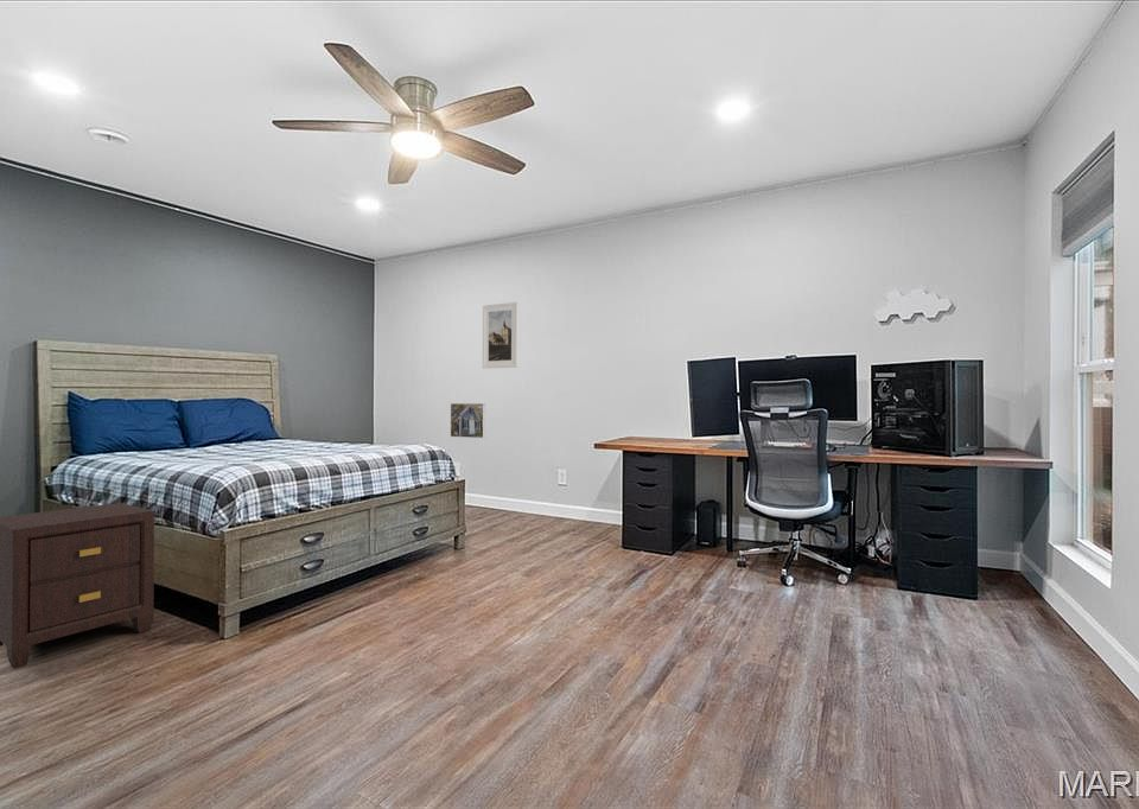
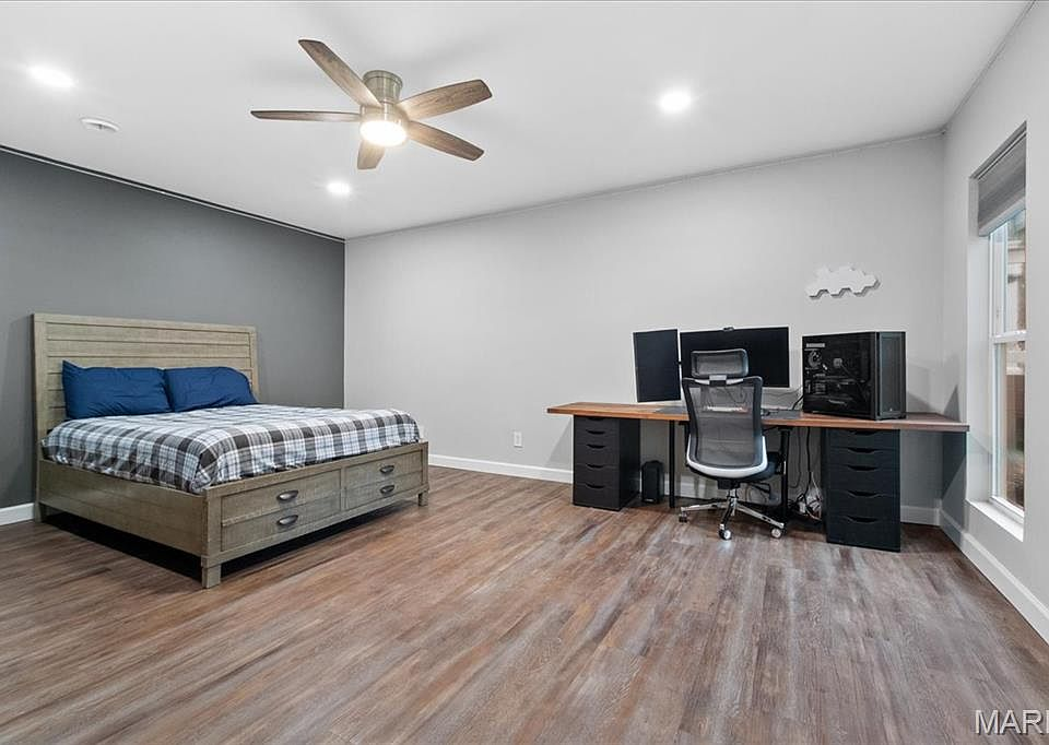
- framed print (499, 336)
- nightstand (72, 575)
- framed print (467, 420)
